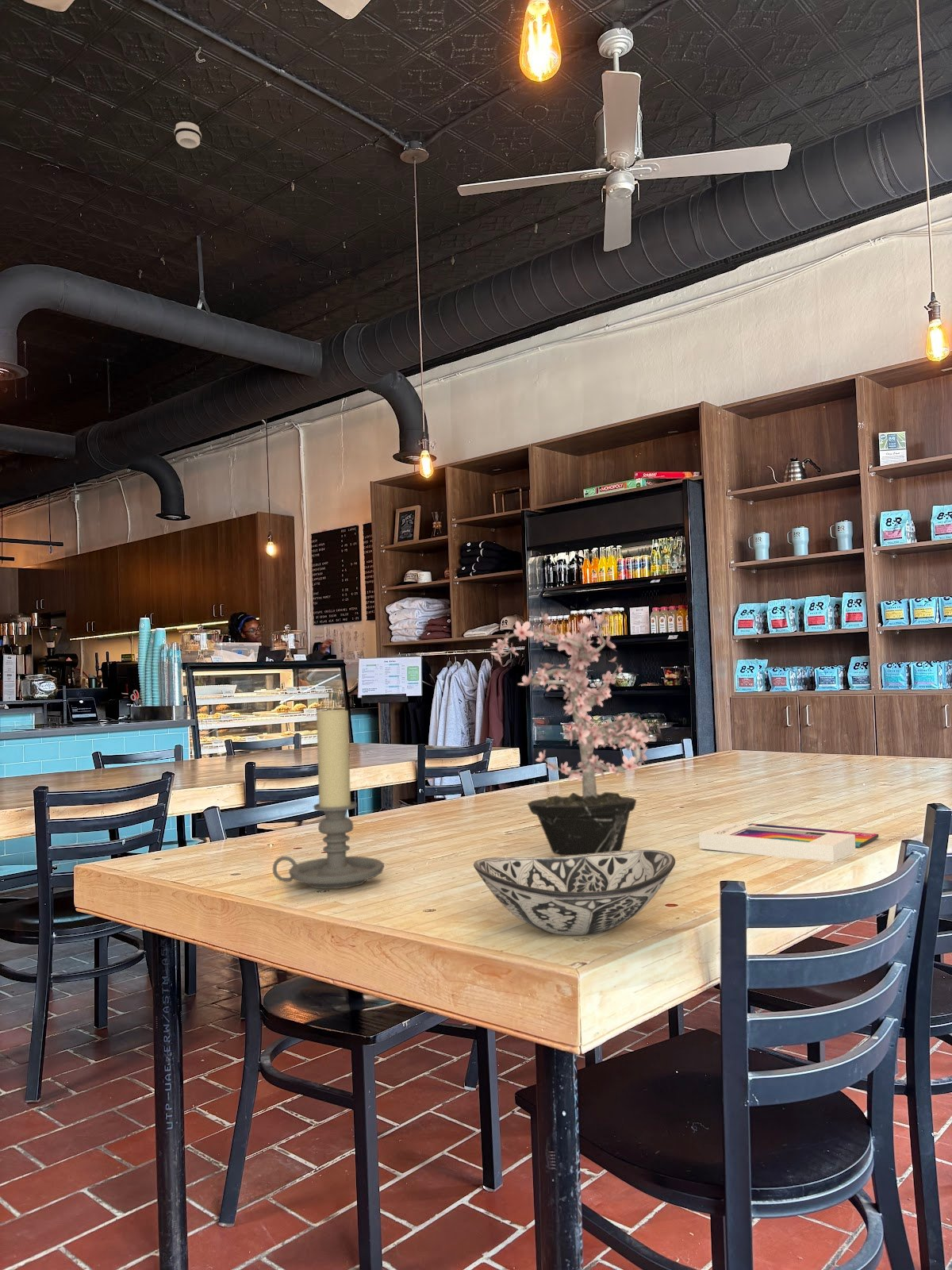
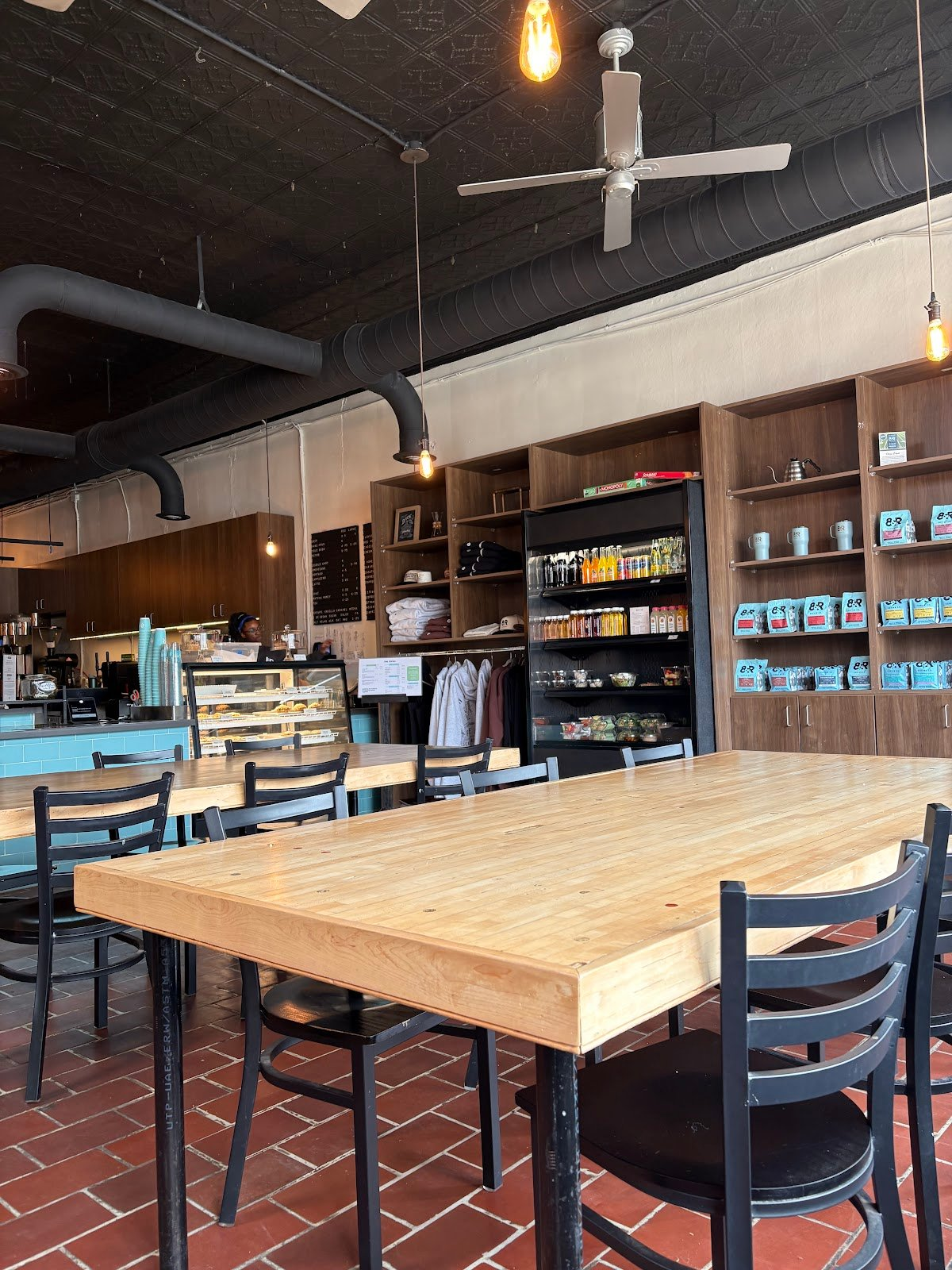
- potted plant (574, 729)
- smoke detector (187, 135)
- decorative bowl (574, 892)
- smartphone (789, 835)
- candle holder (325, 794)
